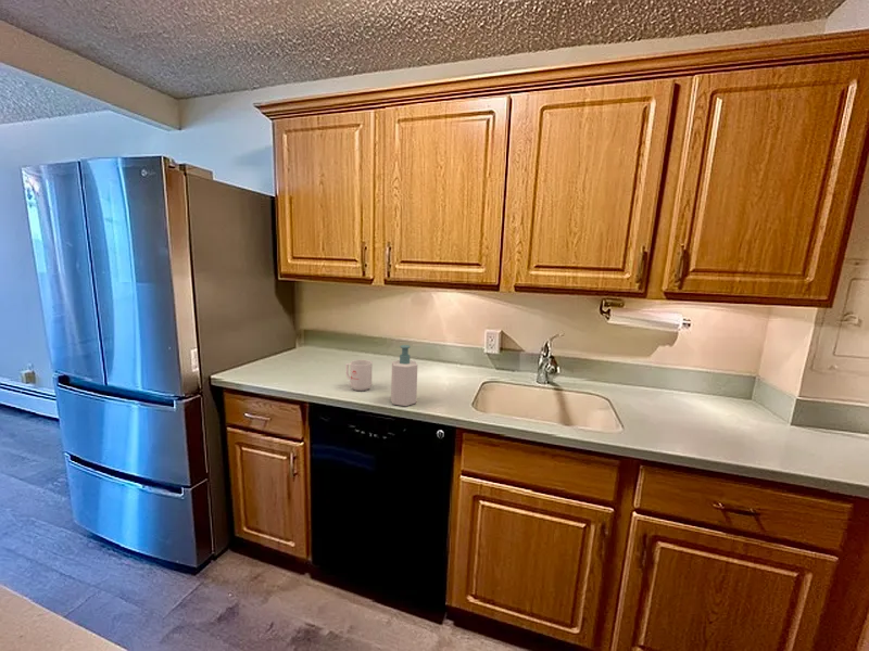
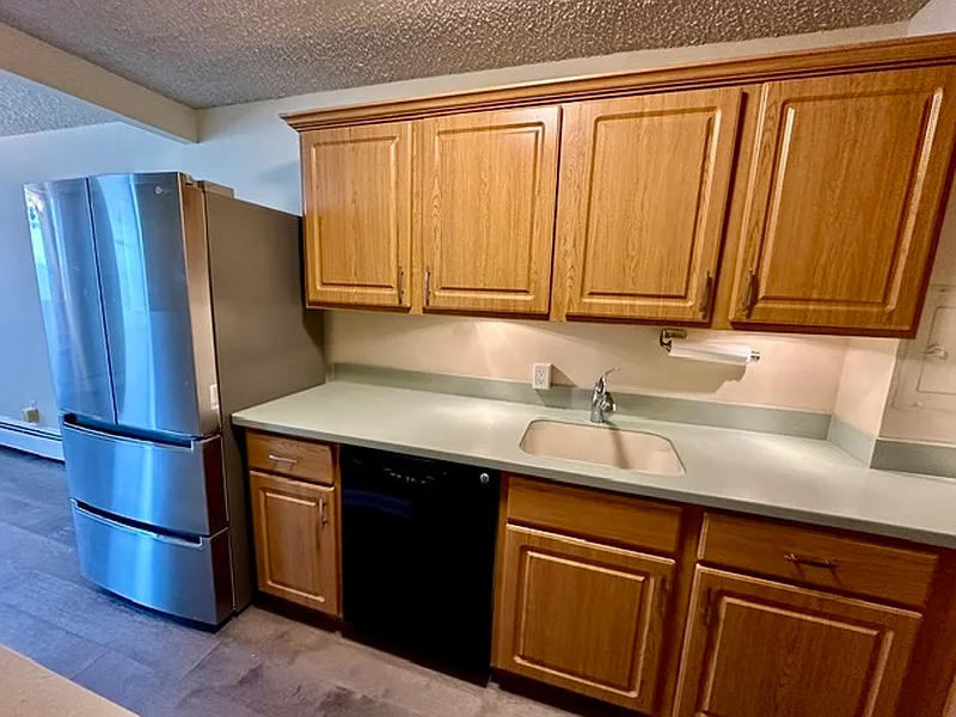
- soap bottle (404, 373)
- mug (357, 374)
